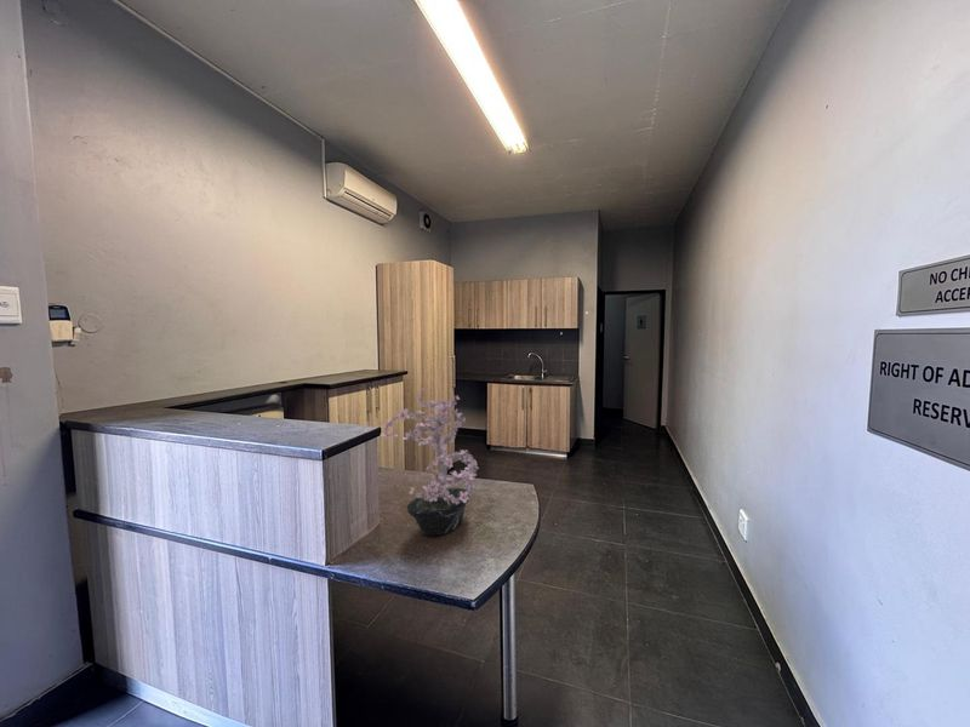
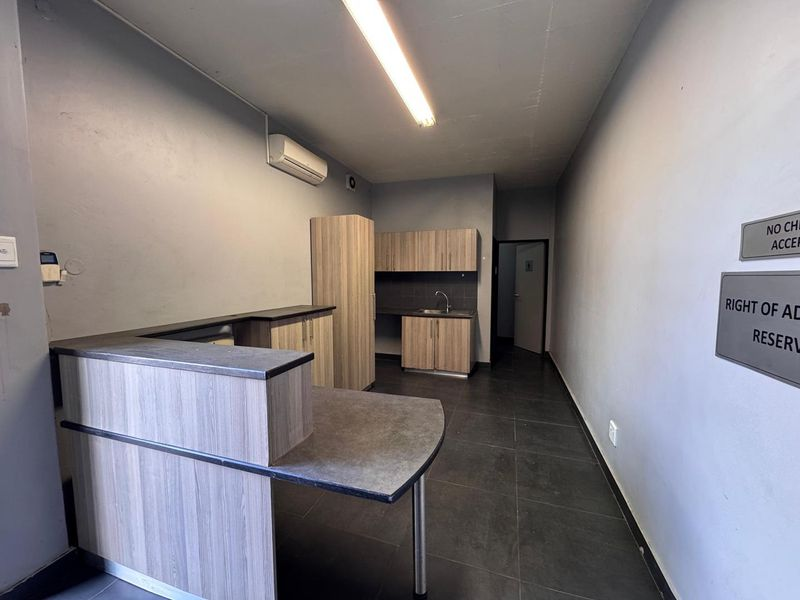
- potted plant (434, 469)
